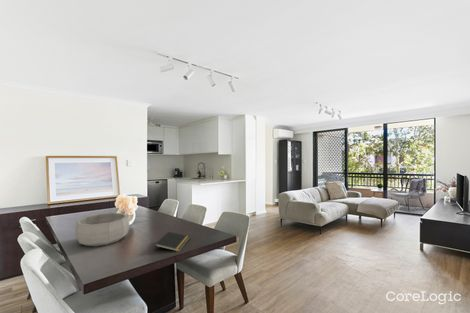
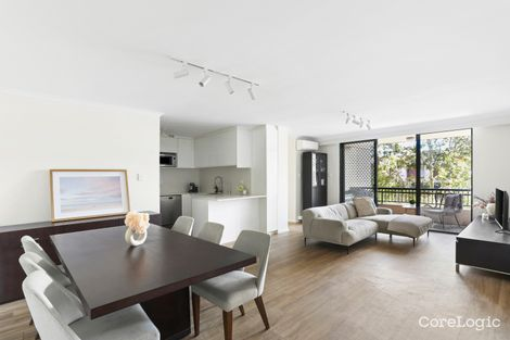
- notepad (173, 240)
- decorative bowl (103, 229)
